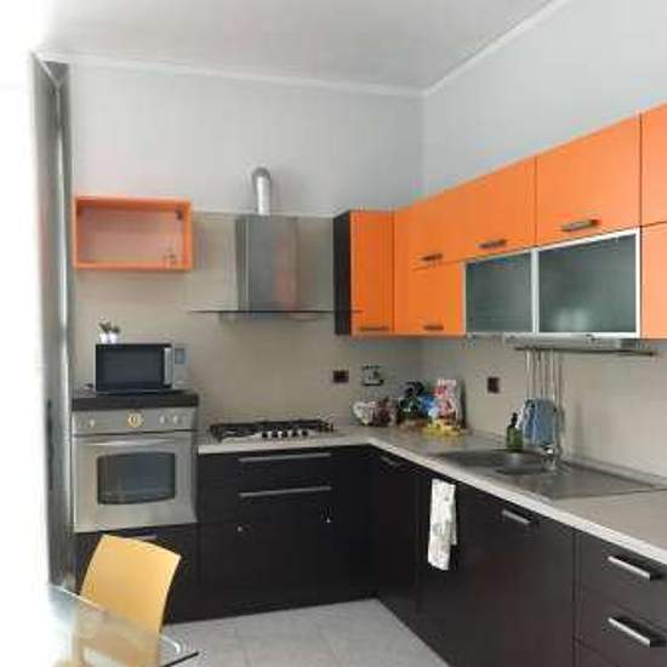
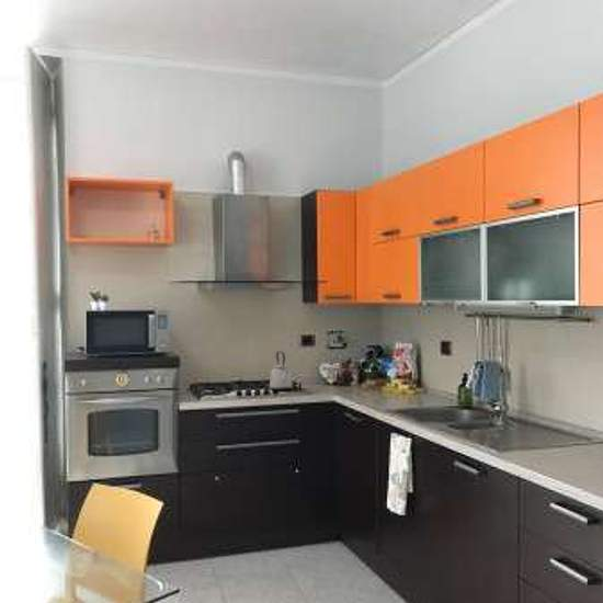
+ kettle (282, 371)
